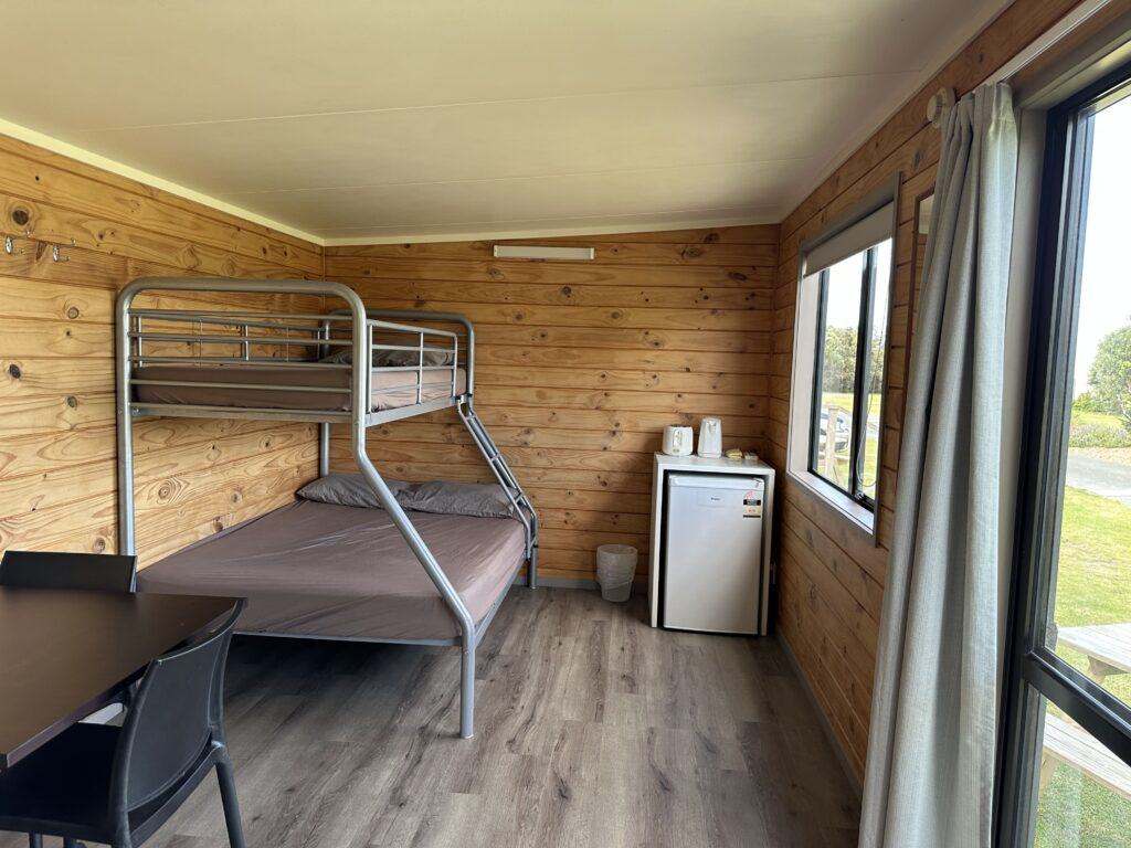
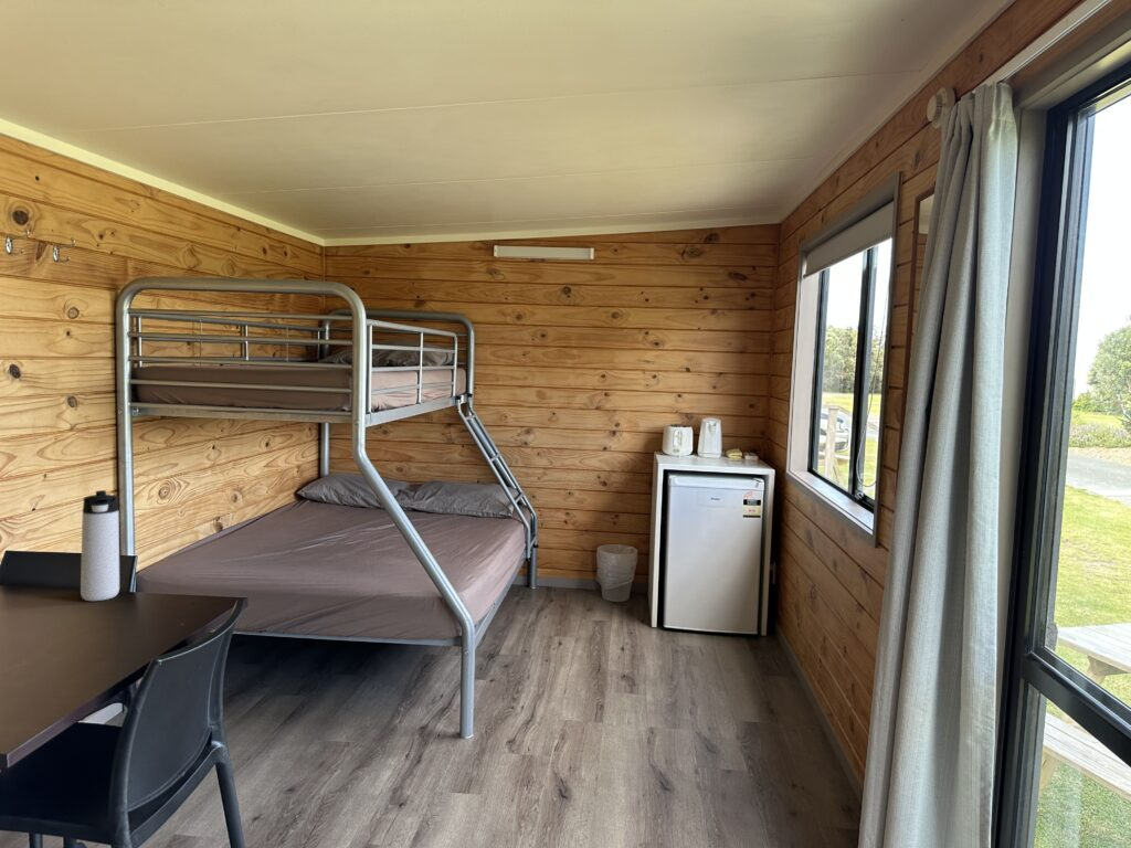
+ thermos bottle (99, 545)
